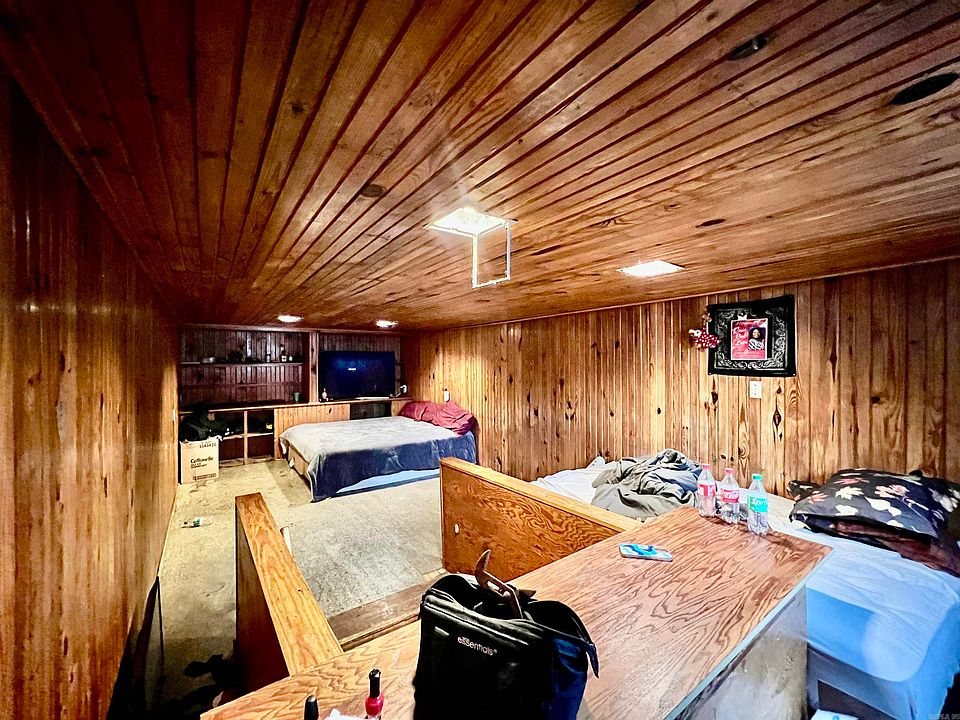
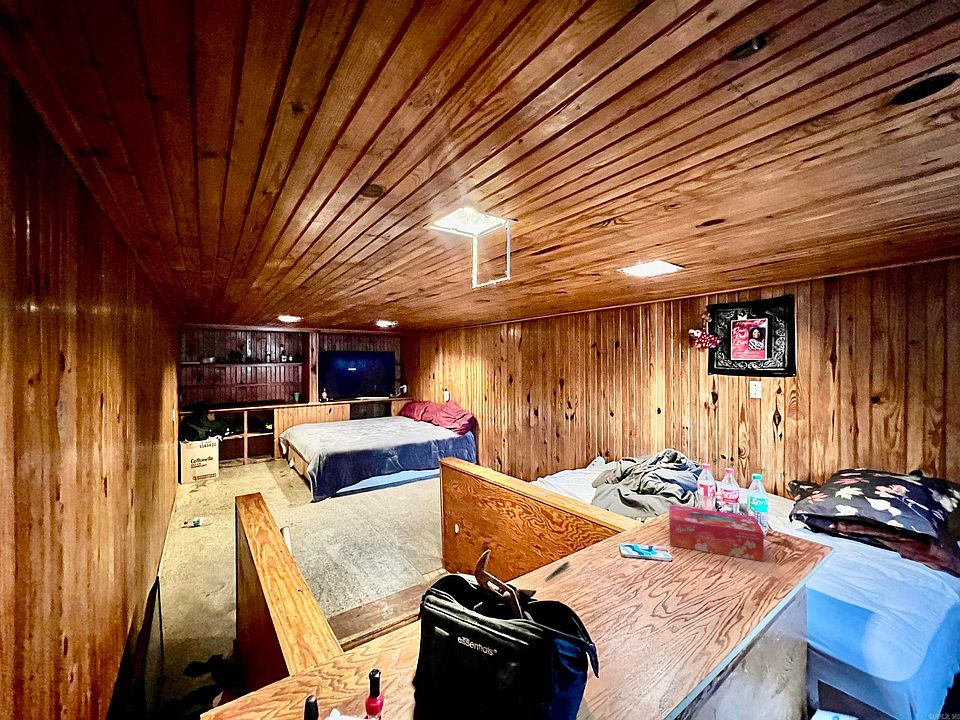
+ tissue box (712, 530)
+ pen (557, 570)
